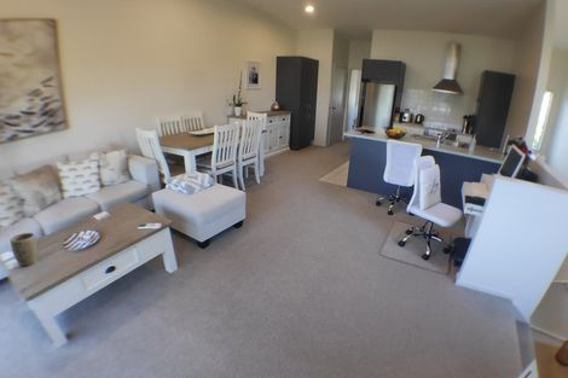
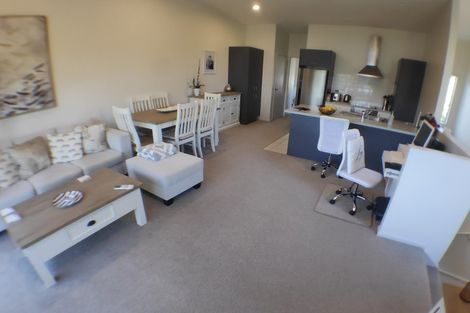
- plant pot (25, 249)
